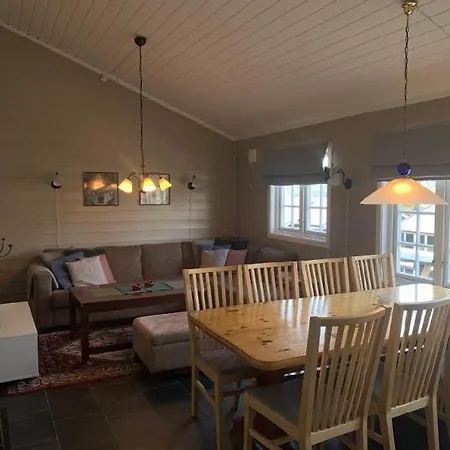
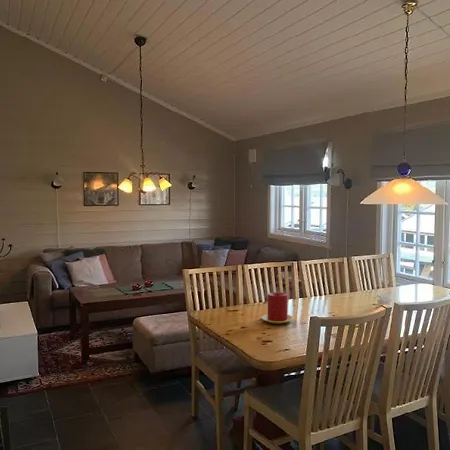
+ candle (277, 307)
